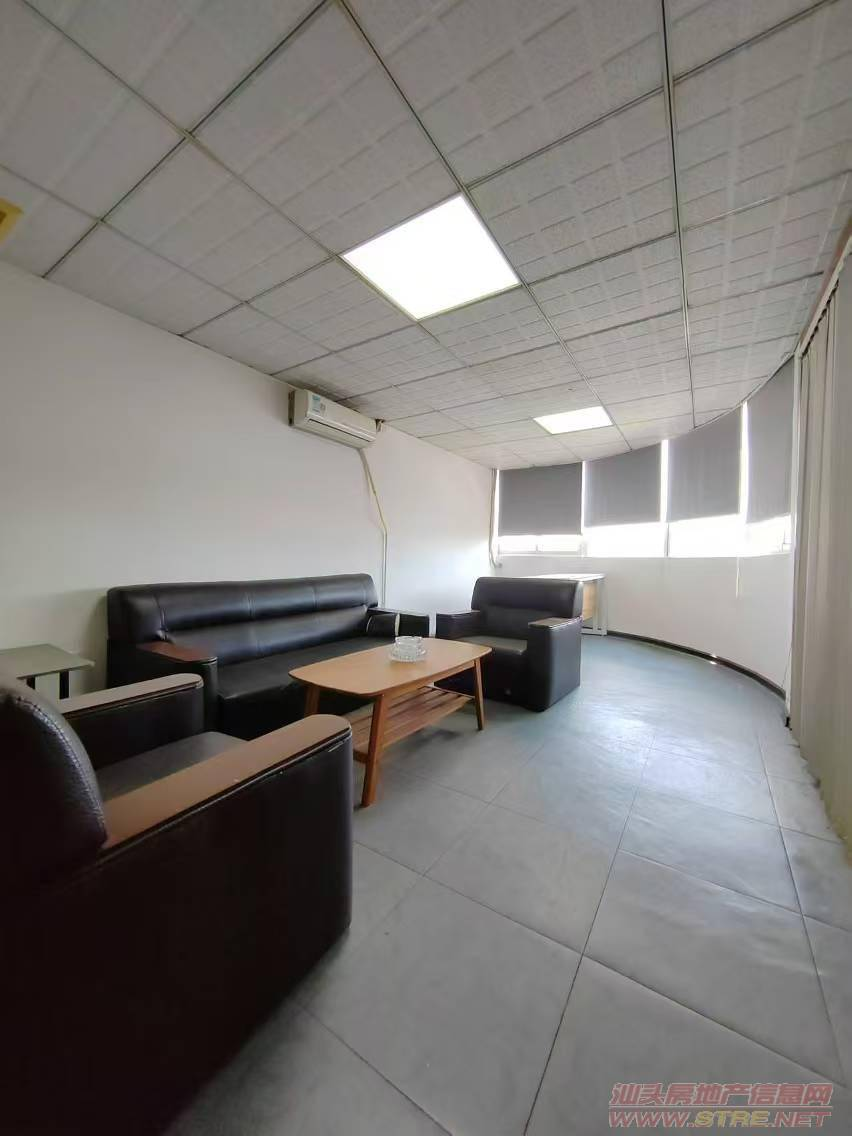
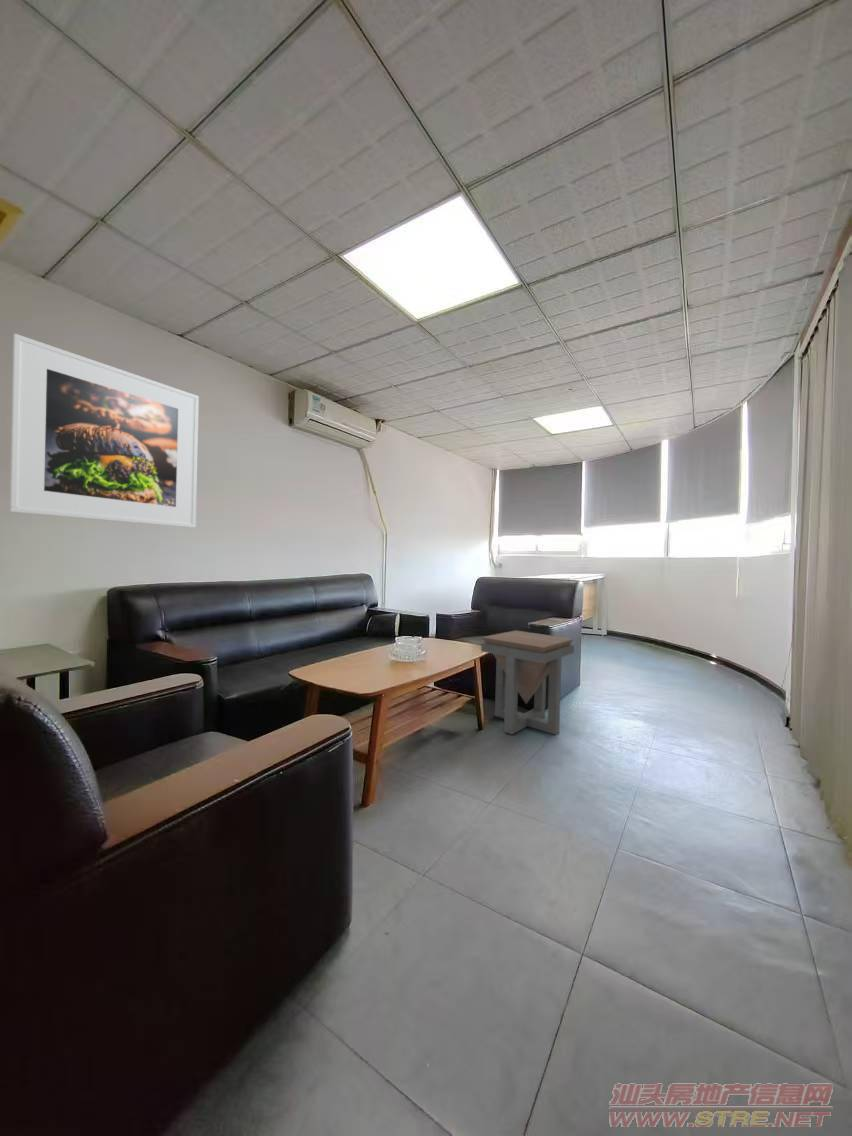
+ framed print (118, 445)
+ side table (526, 680)
